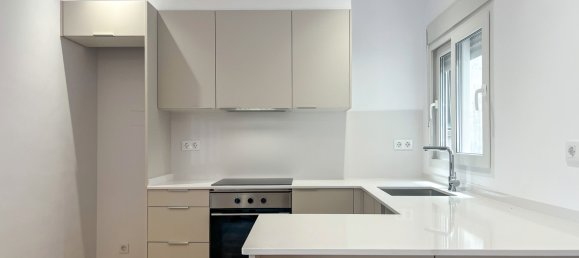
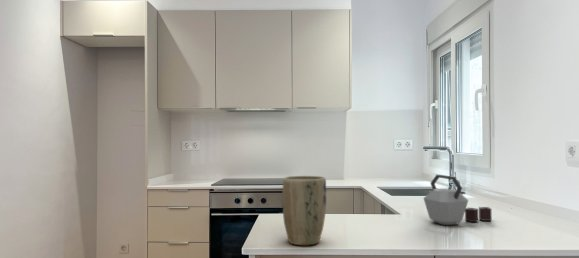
+ plant pot (304, 209)
+ kettle (461, 198)
